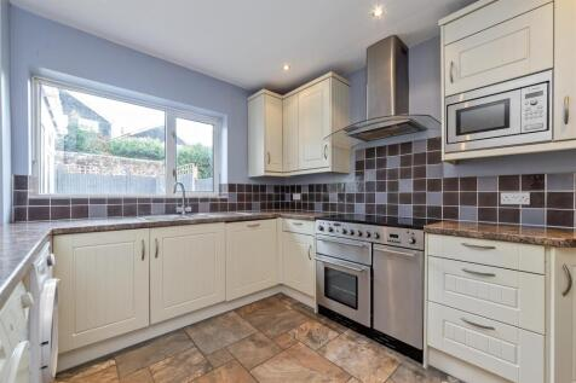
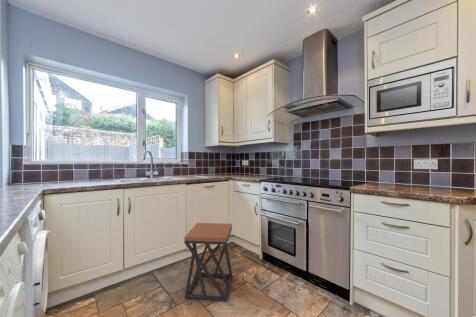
+ stool (210, 257)
